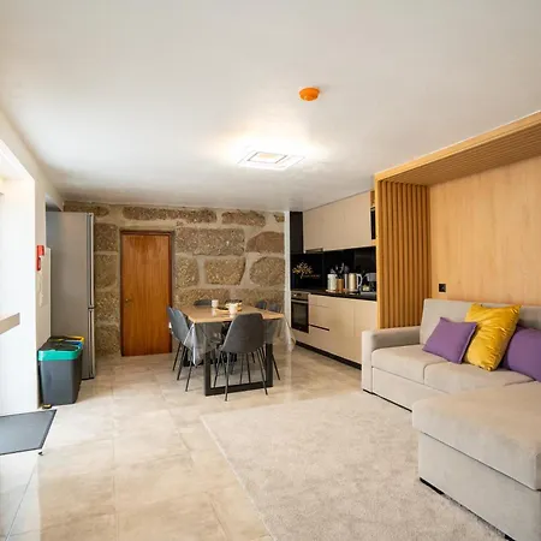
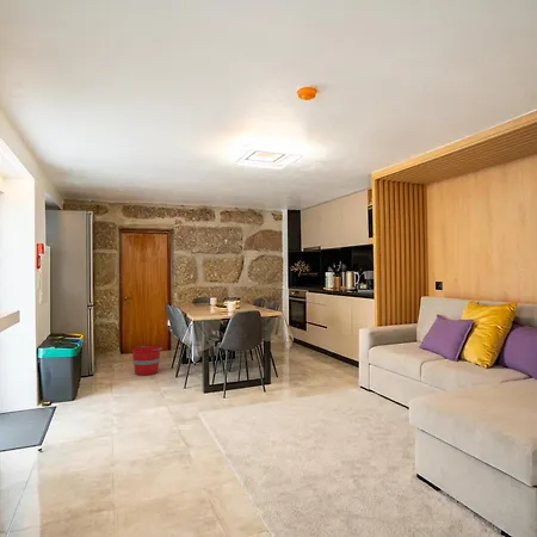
+ bucket (147, 359)
